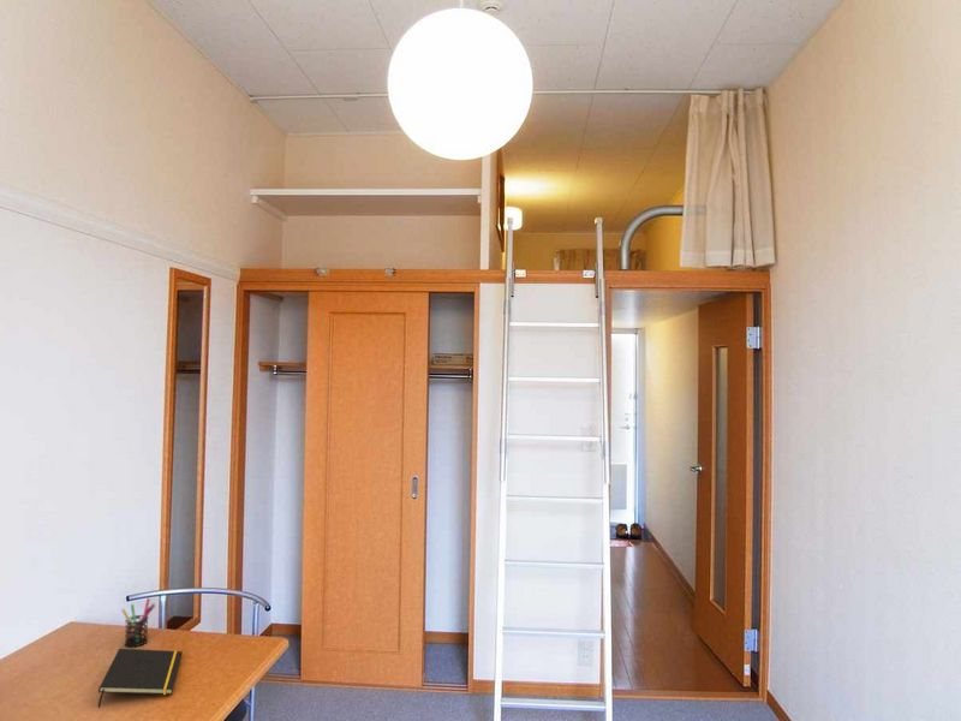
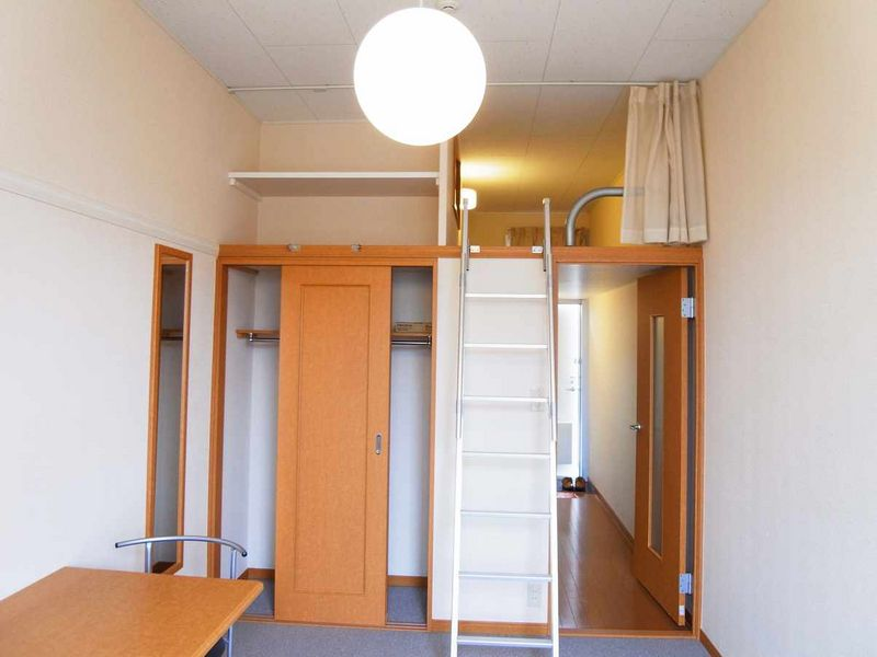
- pen holder (137, 621)
- notepad (143, 669)
